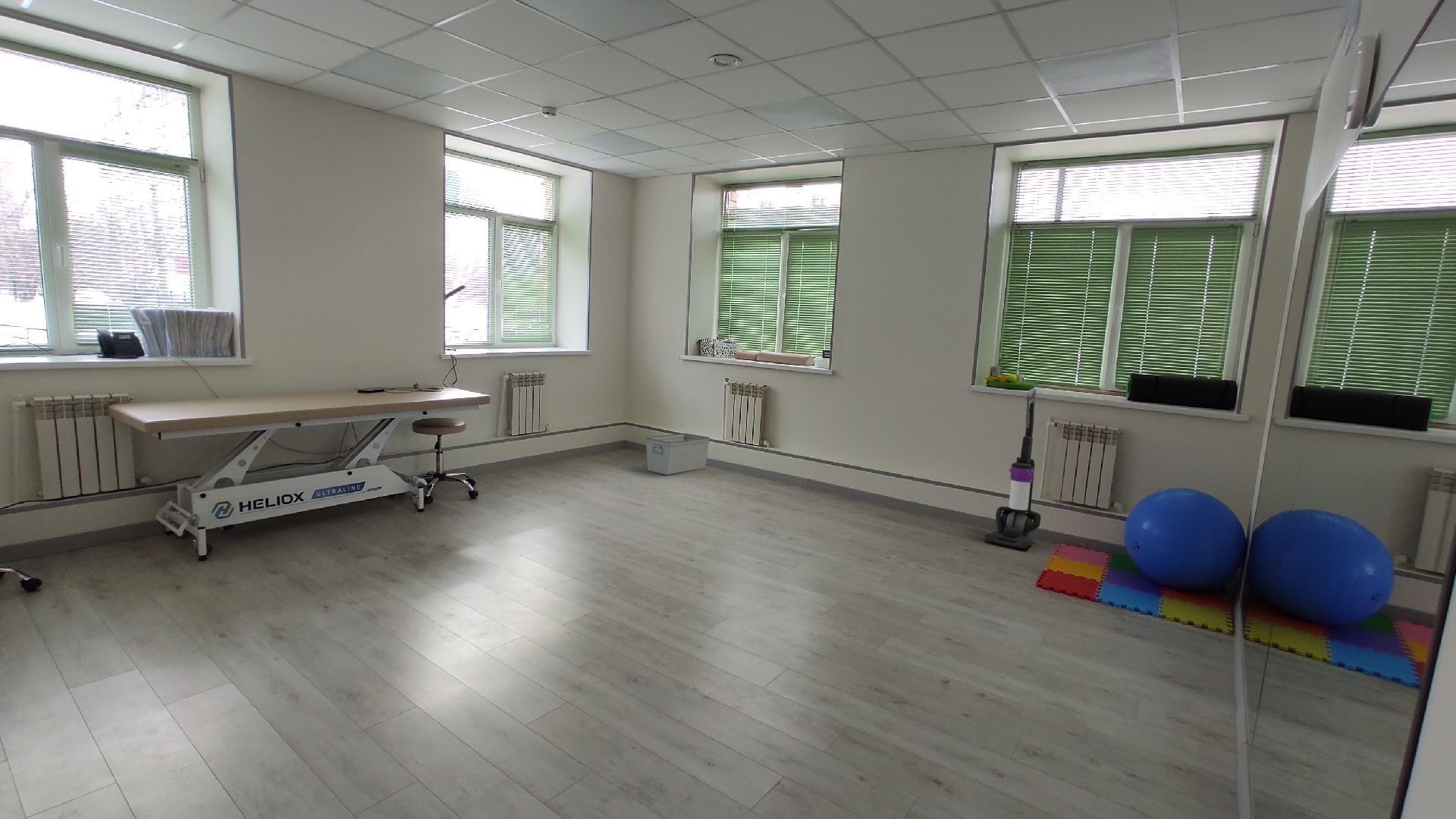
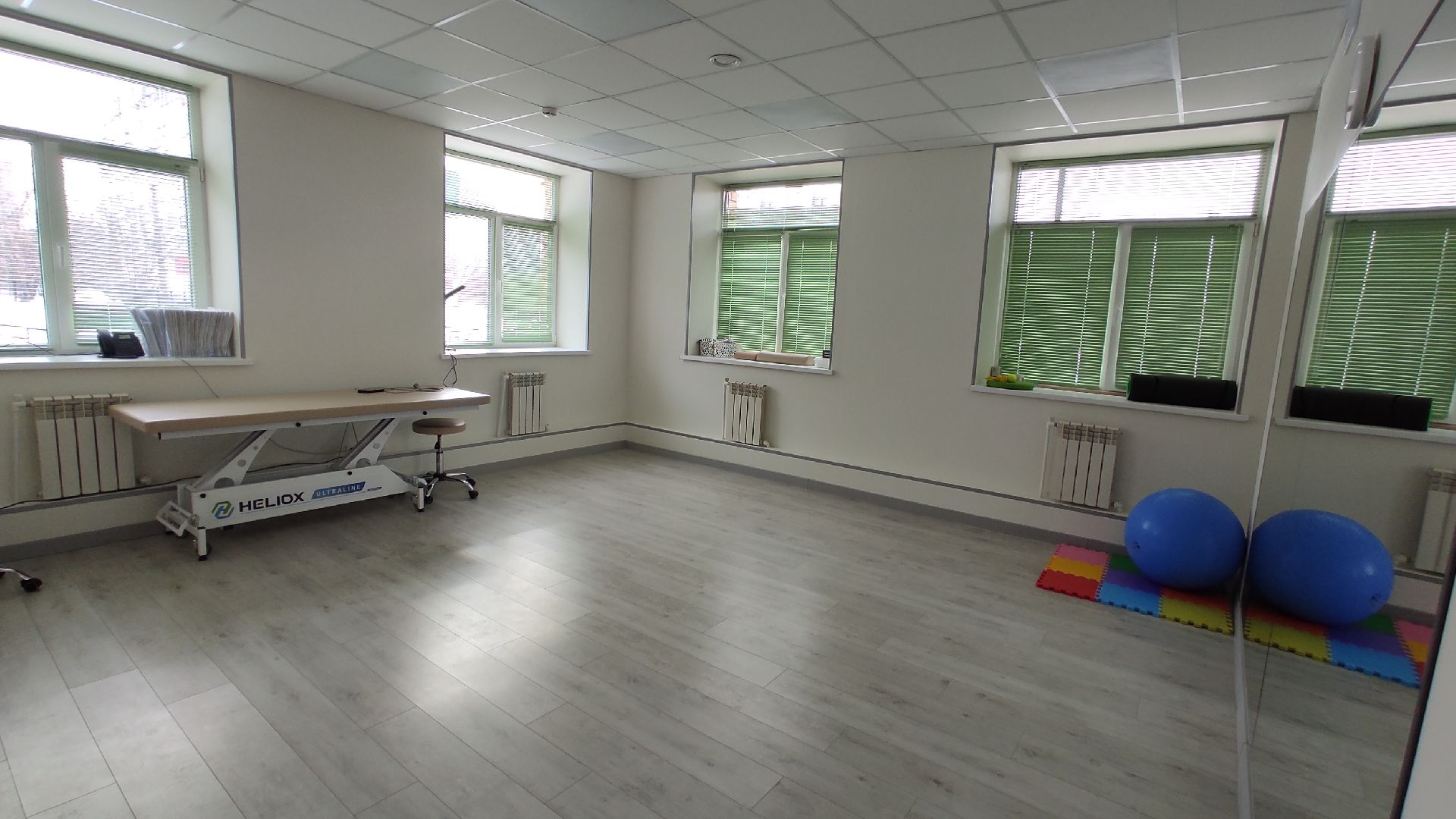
- storage bin (677, 453)
- vacuum cleaner (1021, 465)
